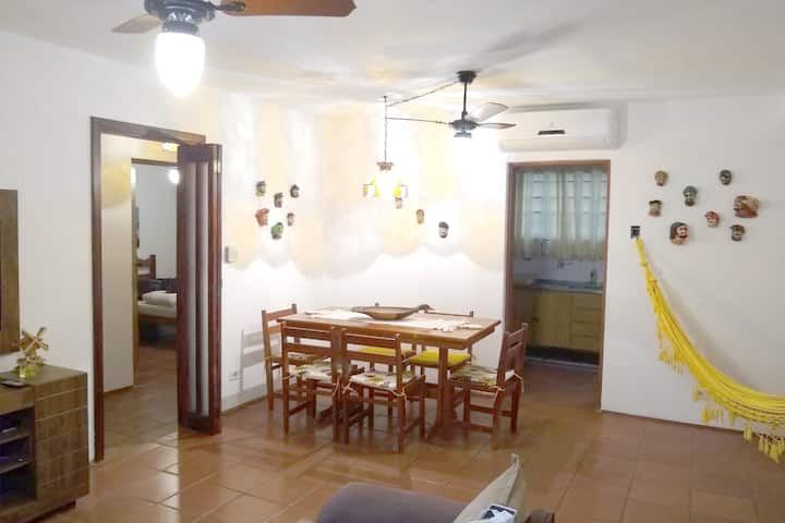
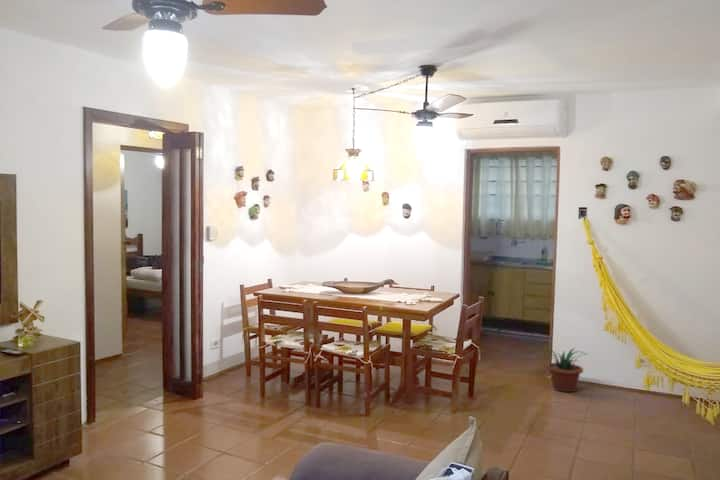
+ potted plant (563, 368)
